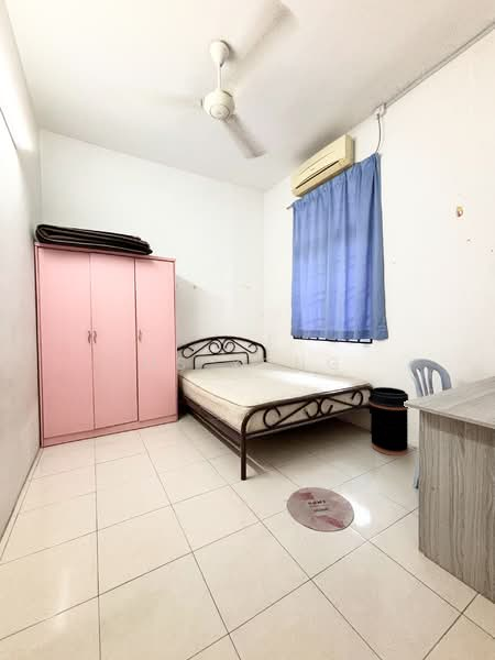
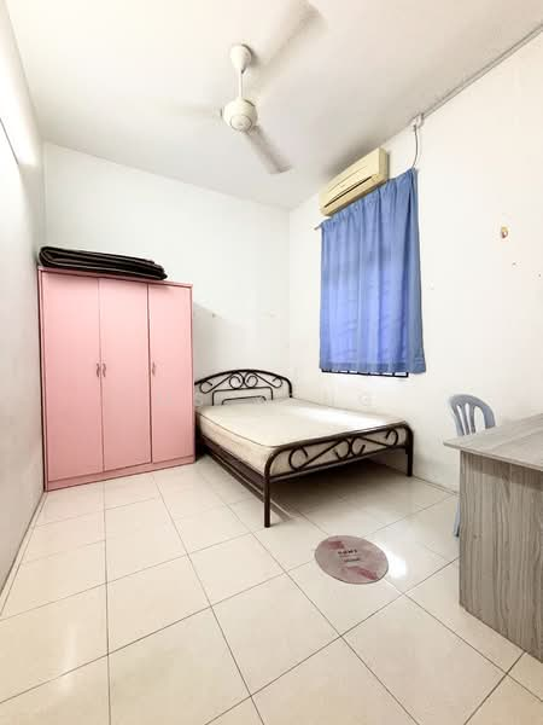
- trash can (388, 419)
